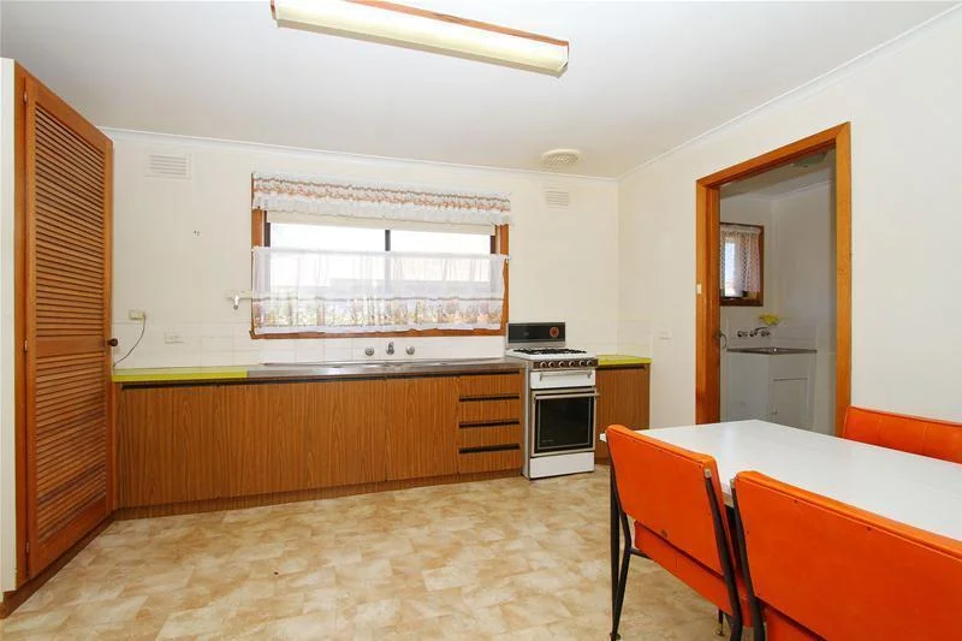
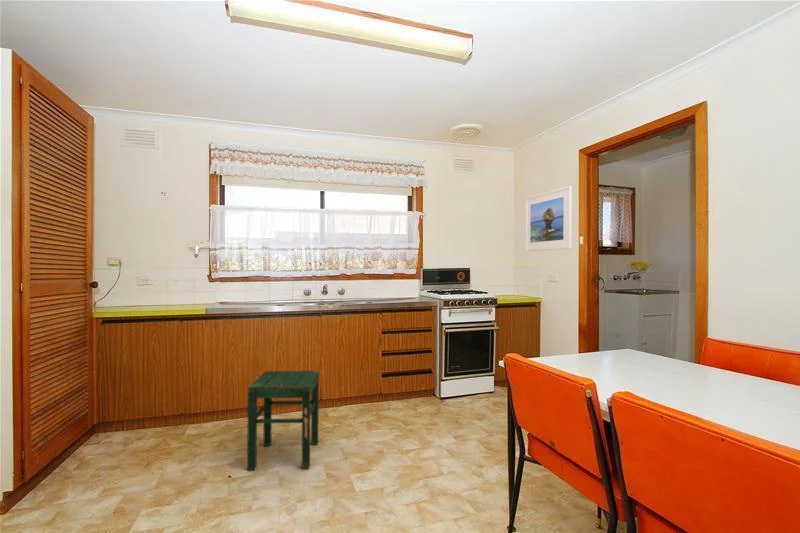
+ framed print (546, 221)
+ stool (285, 419)
